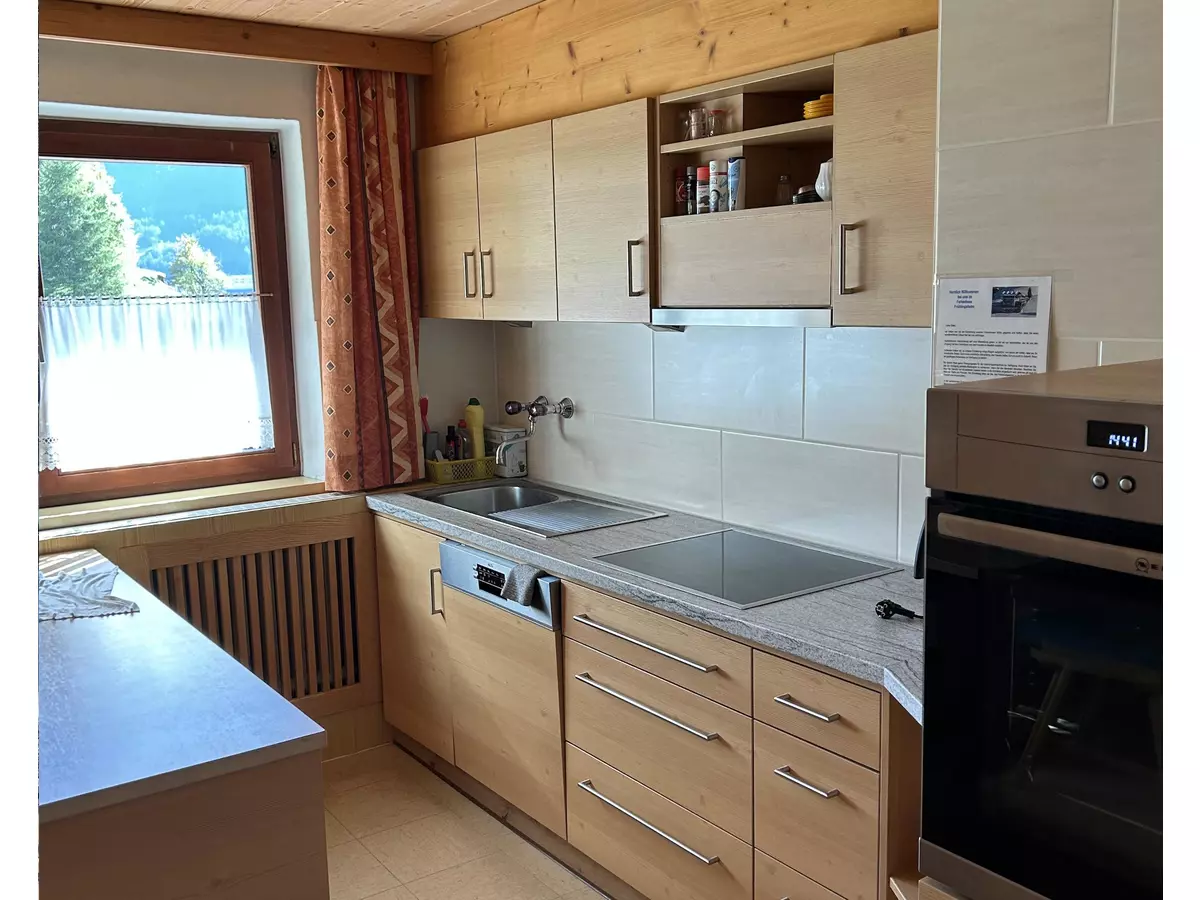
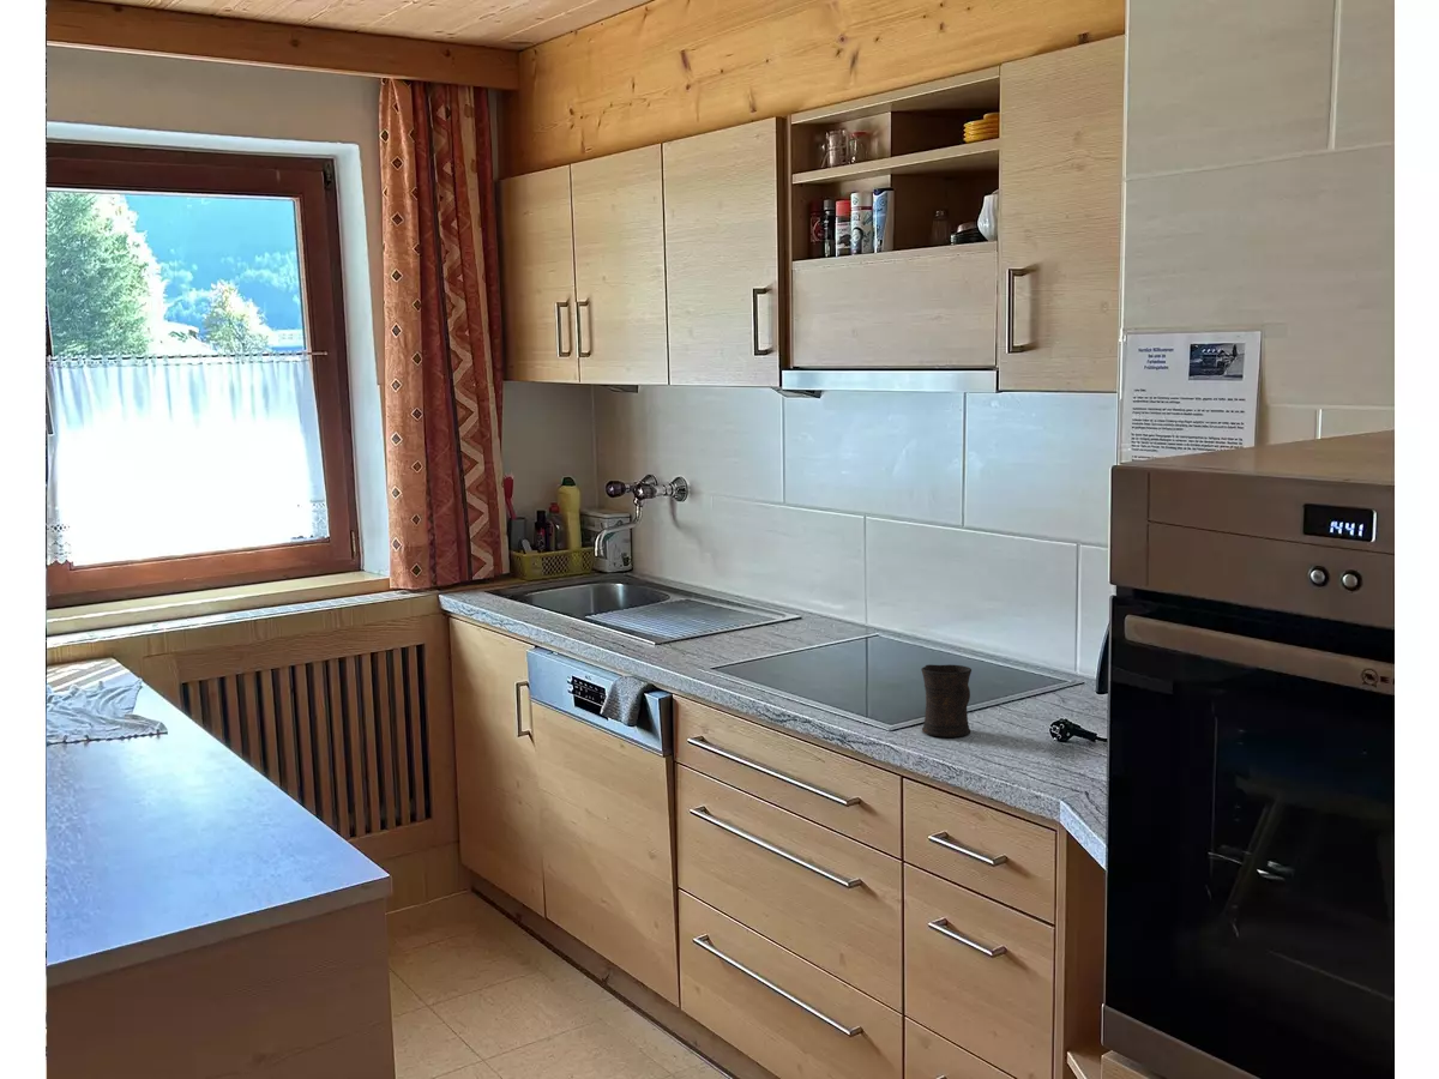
+ mug (947, 700)
